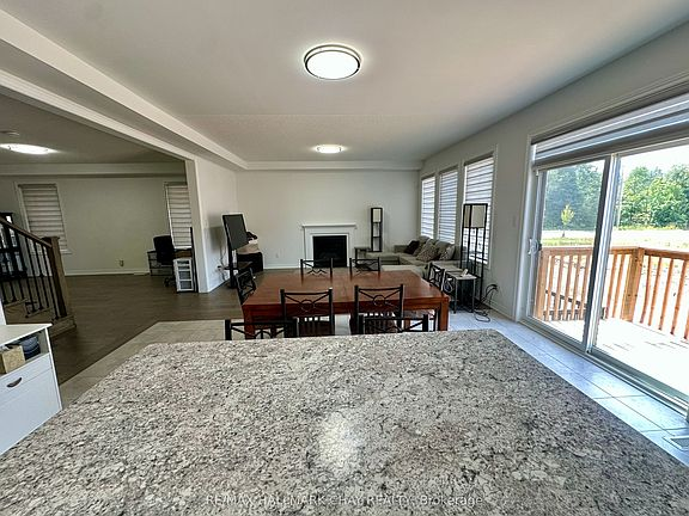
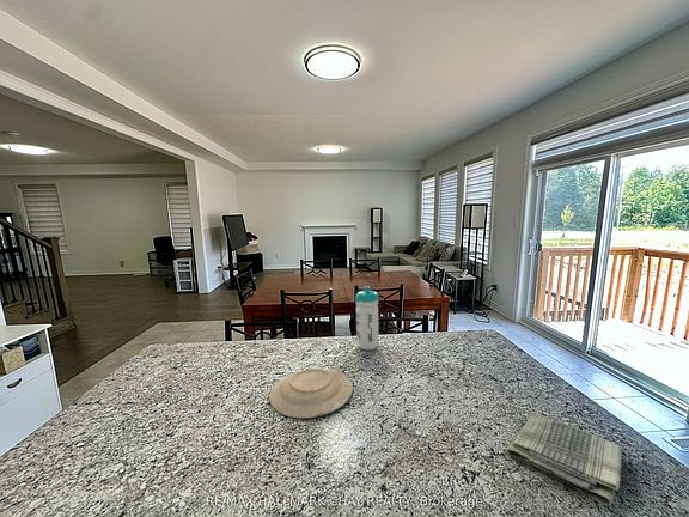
+ water bottle (367, 316)
+ plate (311, 384)
+ dish towel (565, 448)
